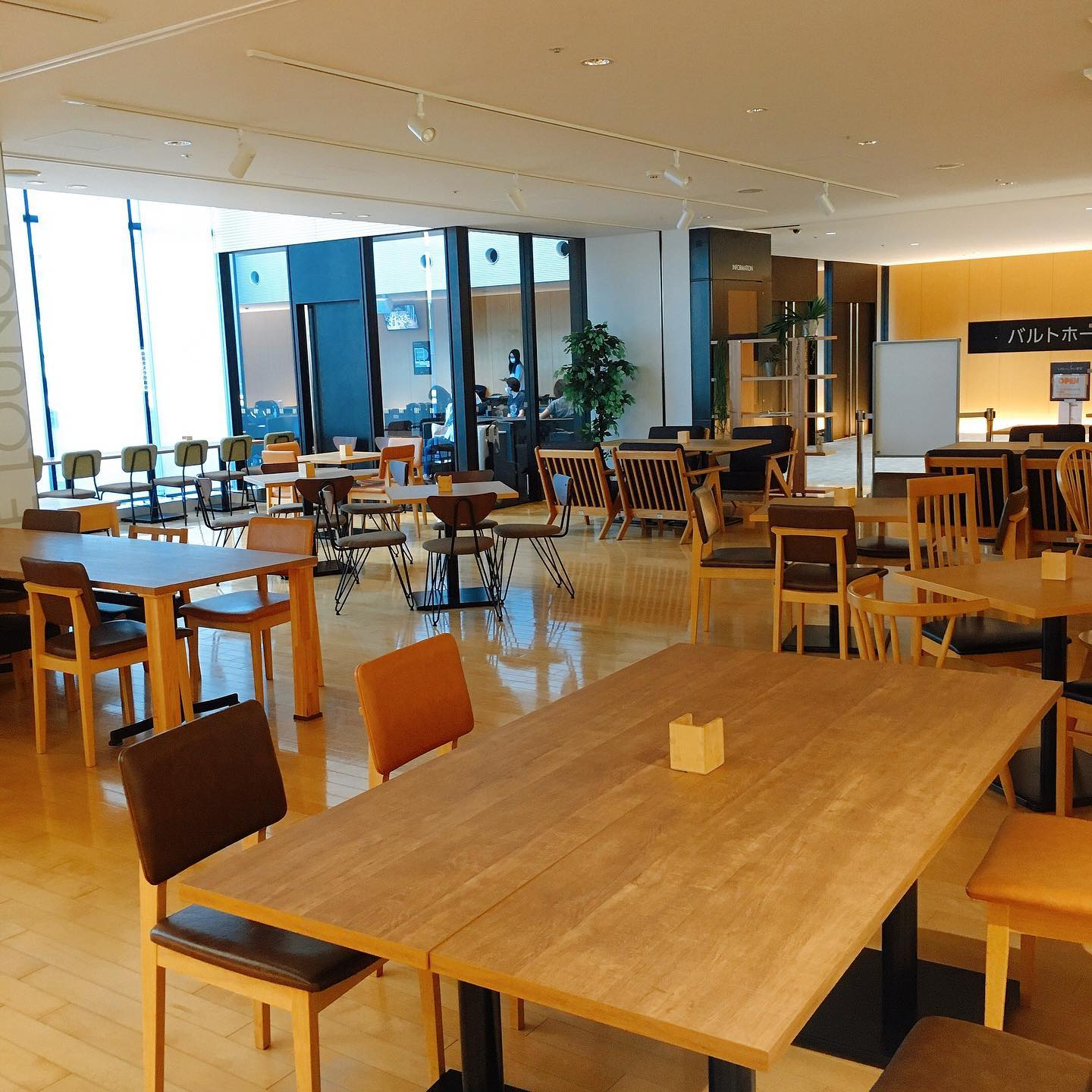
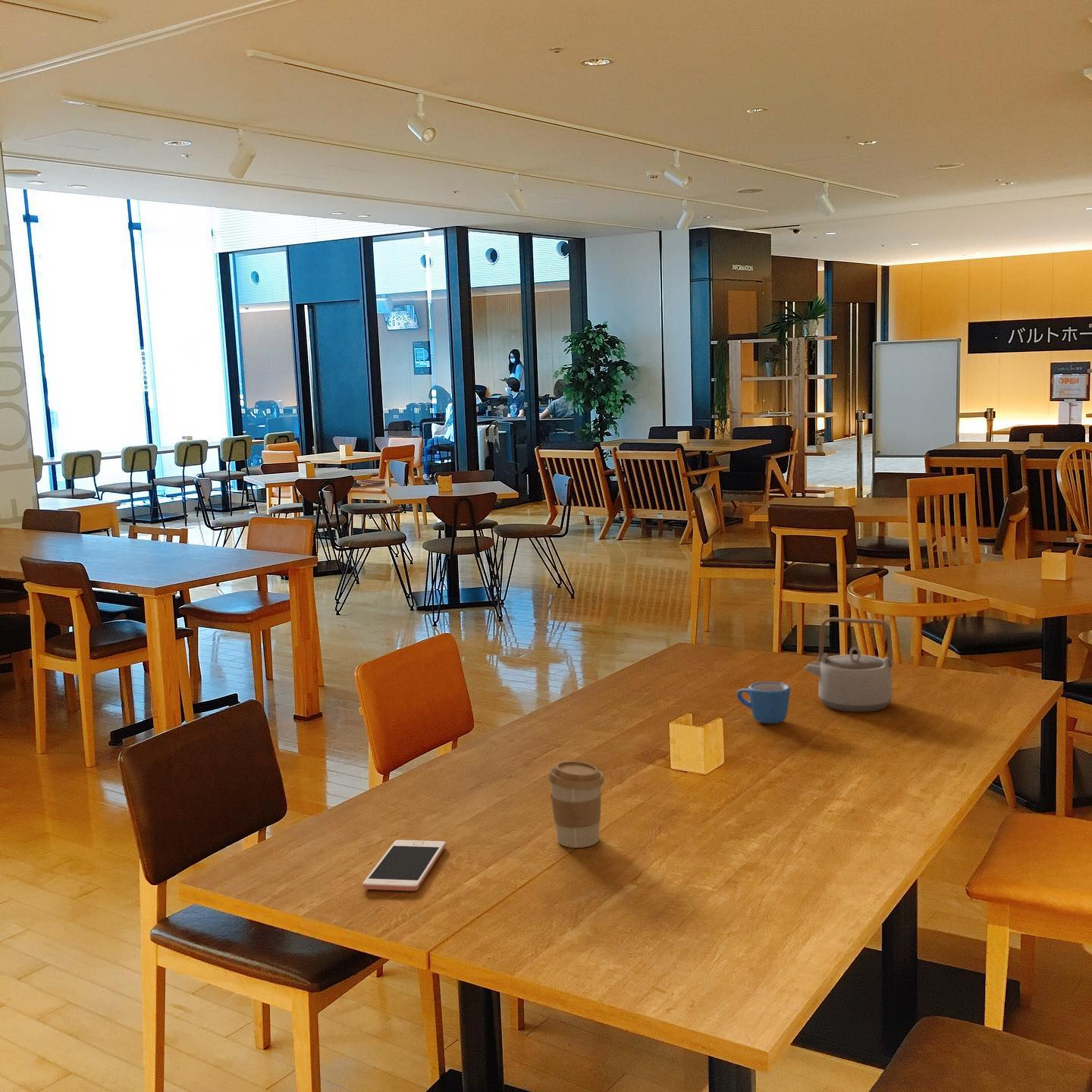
+ teapot (848, 661)
+ coffee cup (576, 802)
+ cell phone (406, 864)
+ mug (763, 703)
